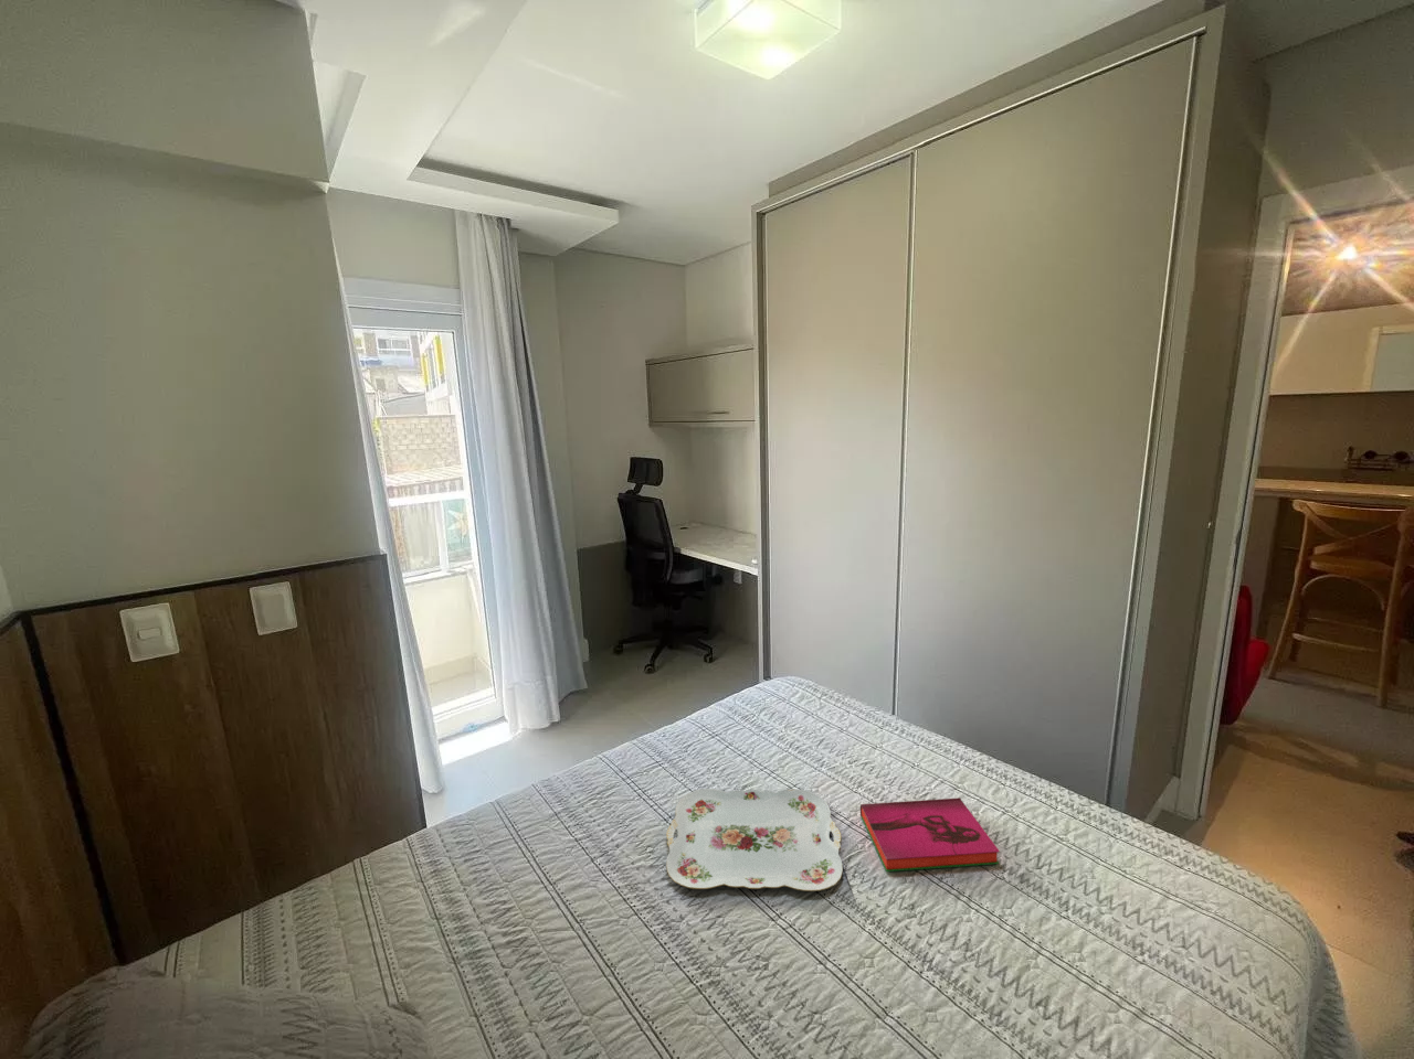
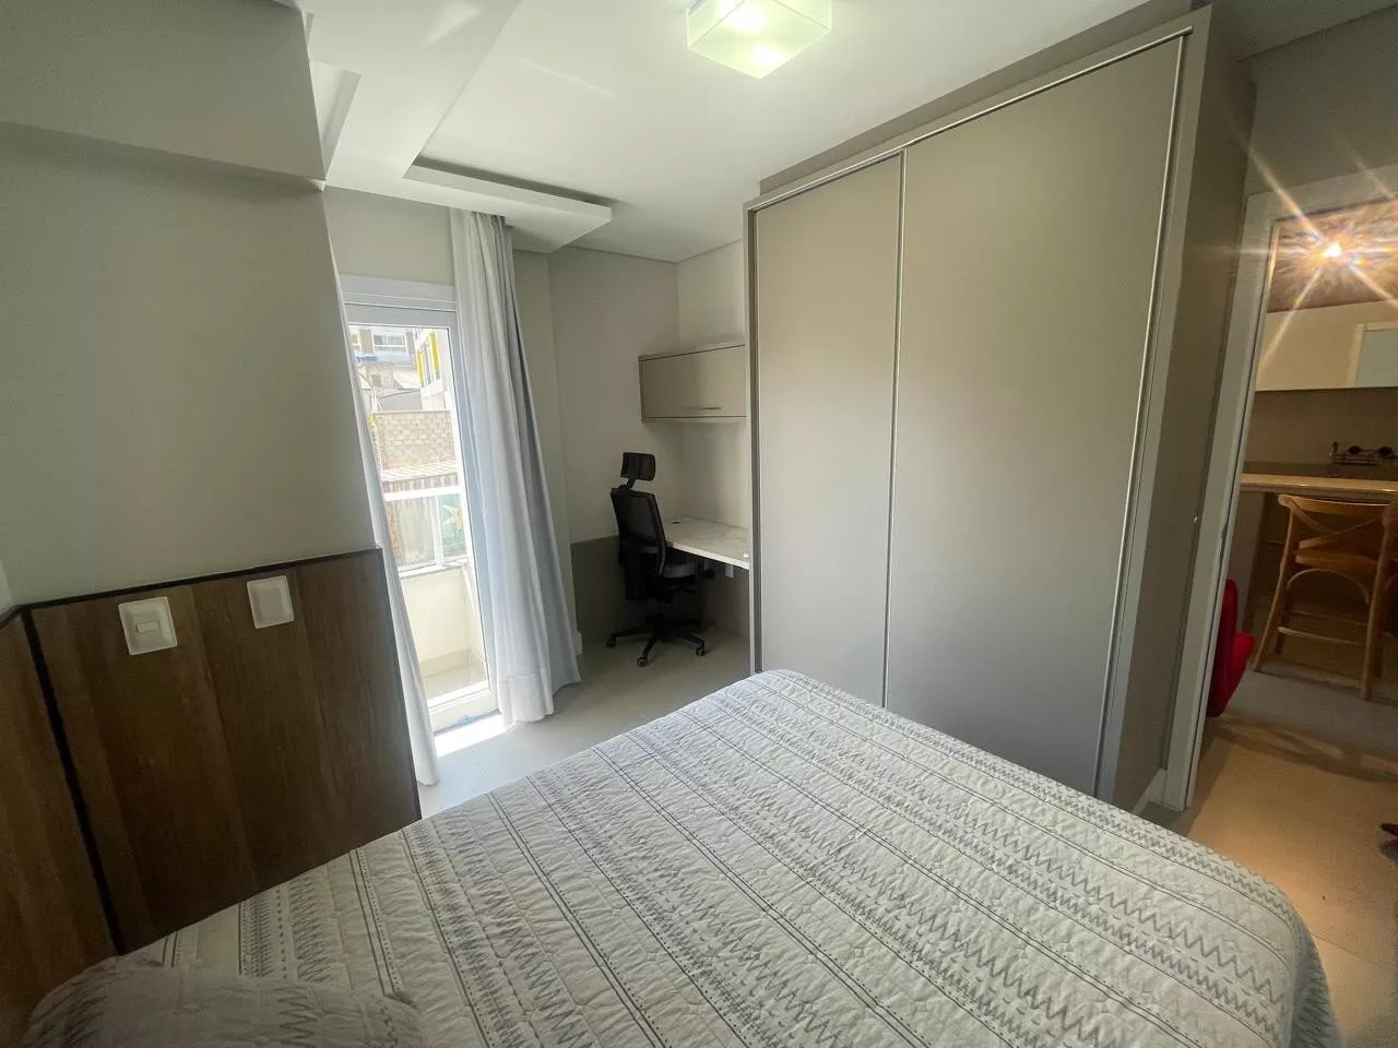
- hardback book (924, 831)
- serving tray (753, 835)
